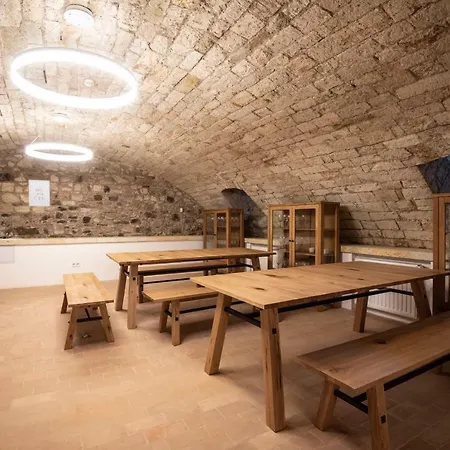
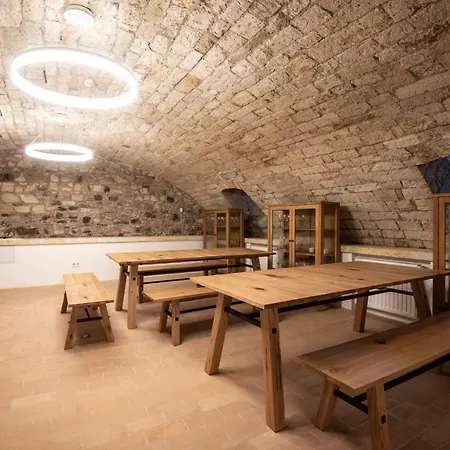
- wall art (39, 193)
